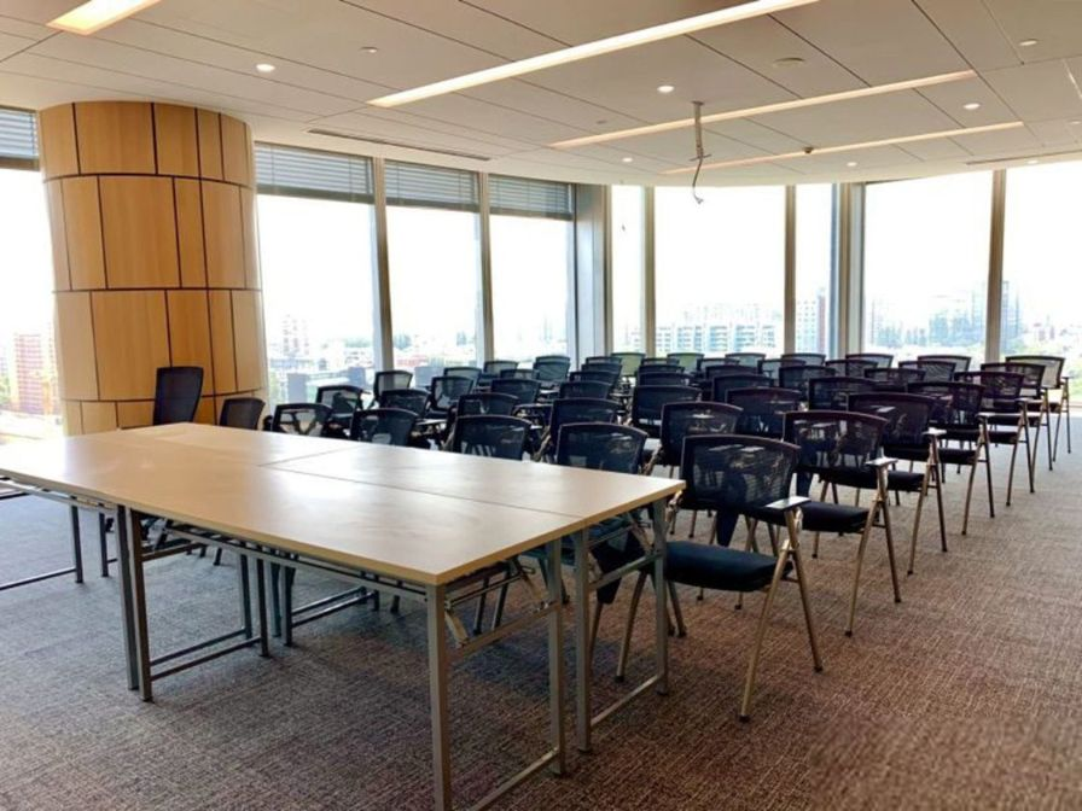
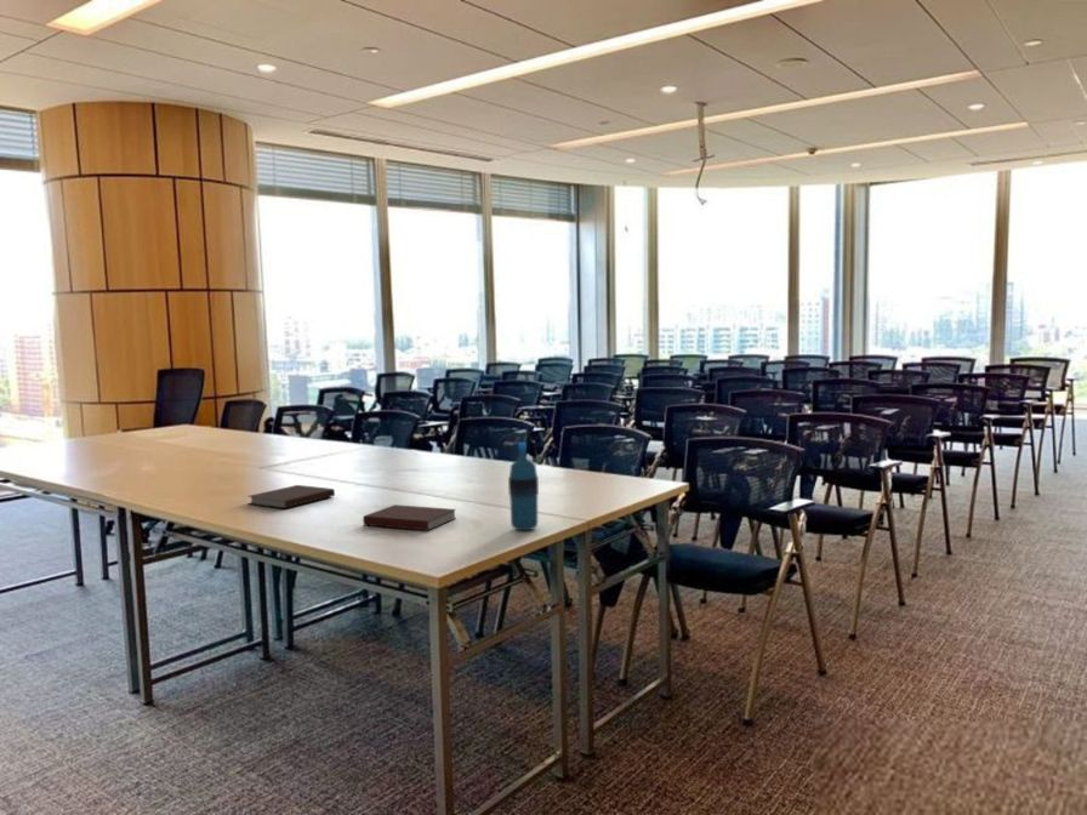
+ notebook (291, 496)
+ notebook (410, 517)
+ water bottle (523, 485)
